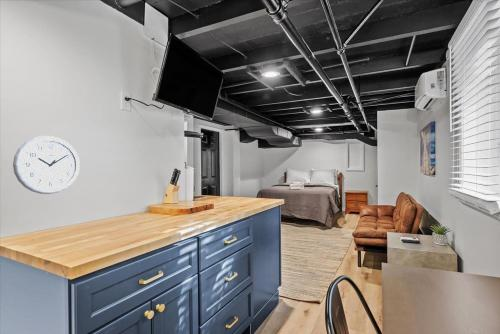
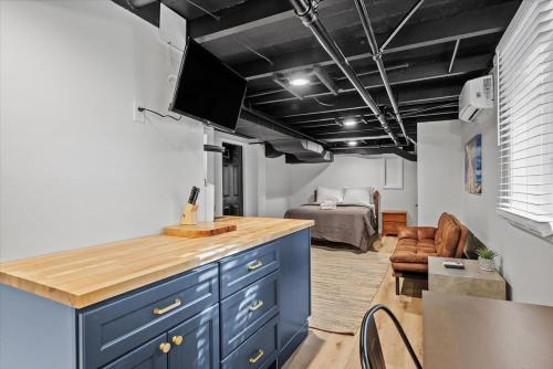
- wall clock (50, 165)
